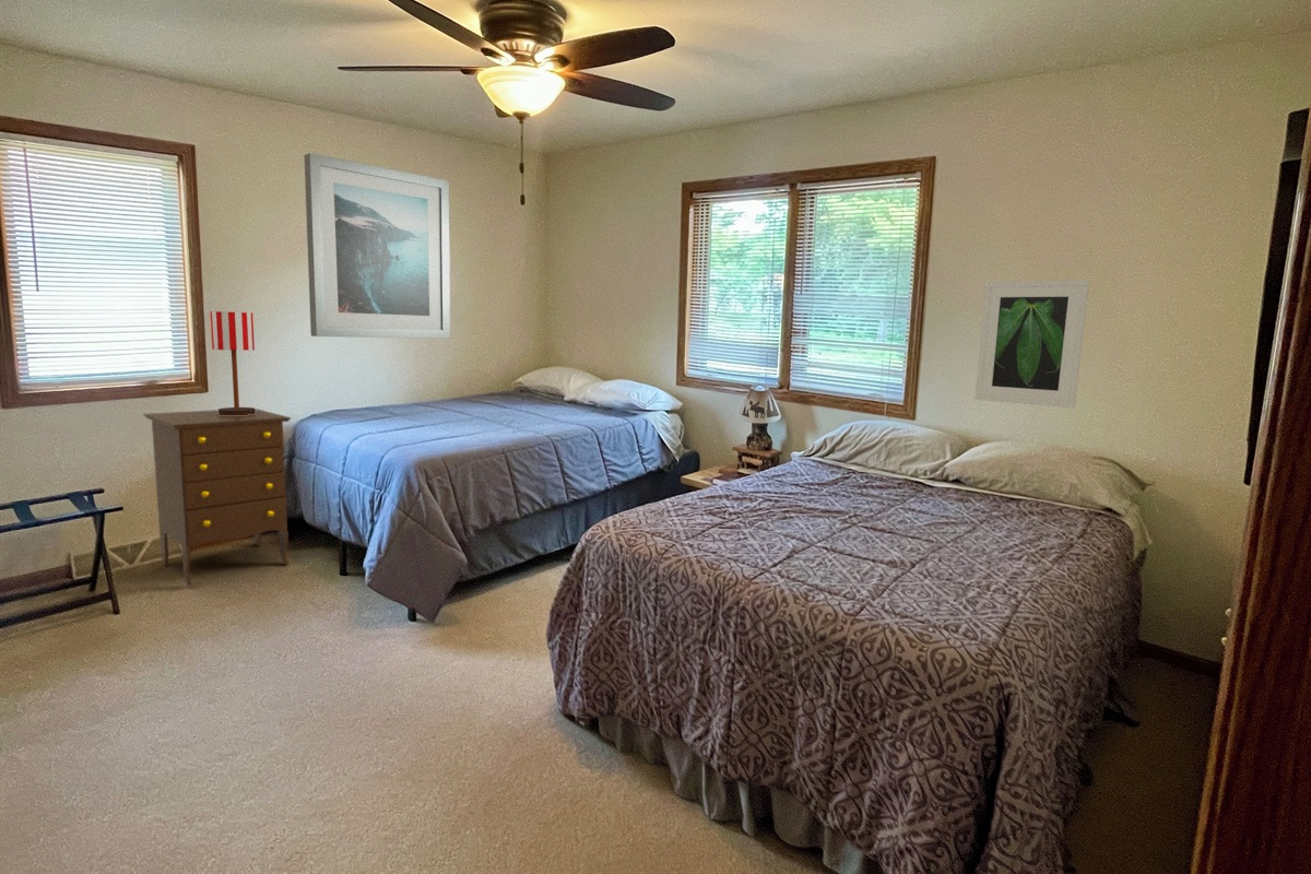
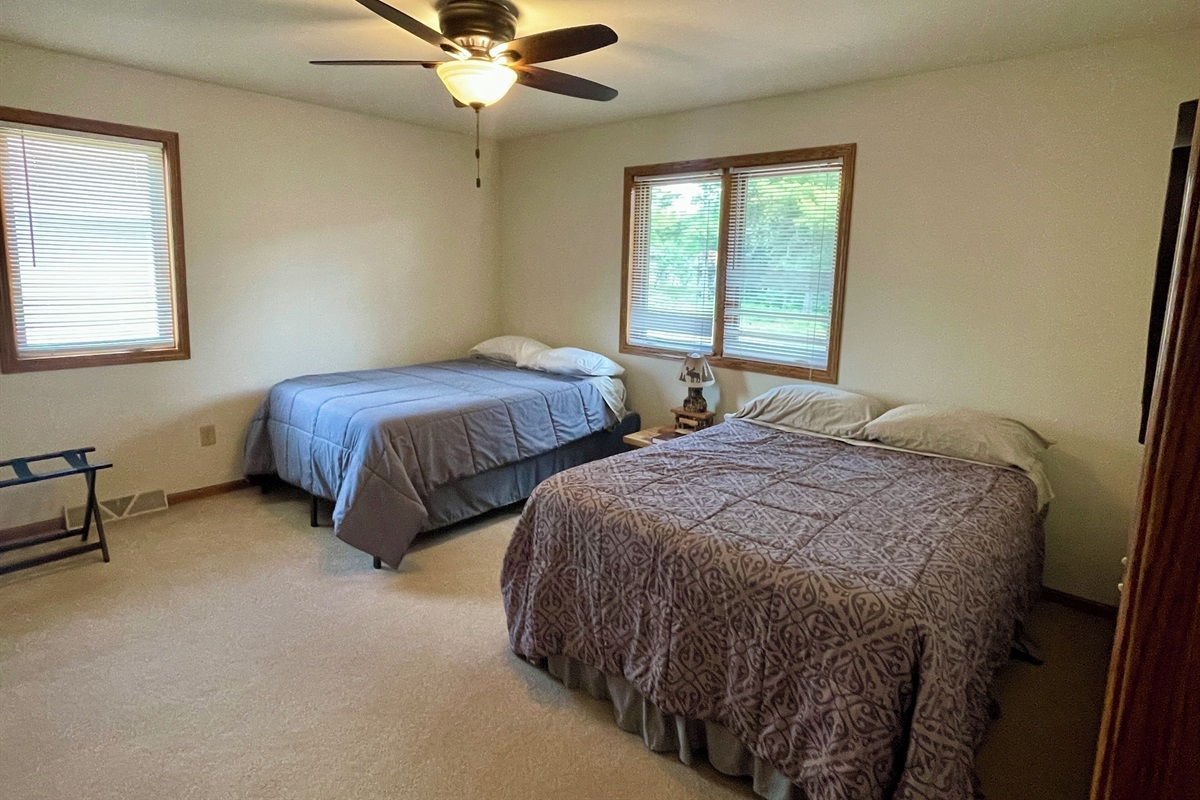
- wall art (382, 253)
- table lamp (234, 363)
- dresser (222, 491)
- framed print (1029, 343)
